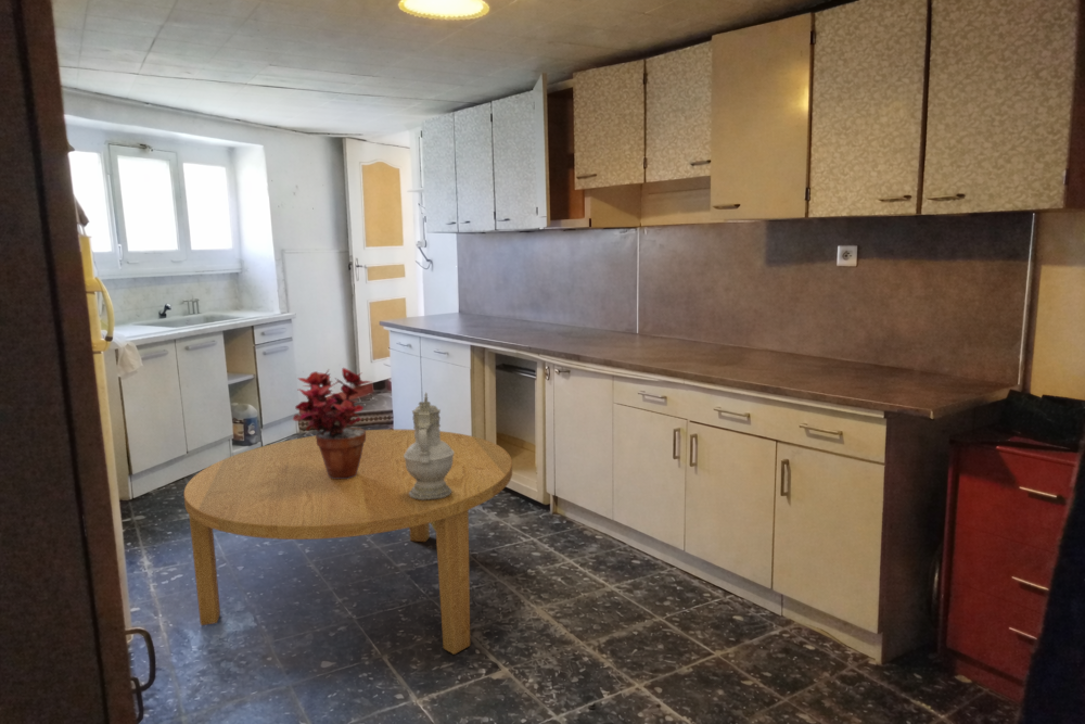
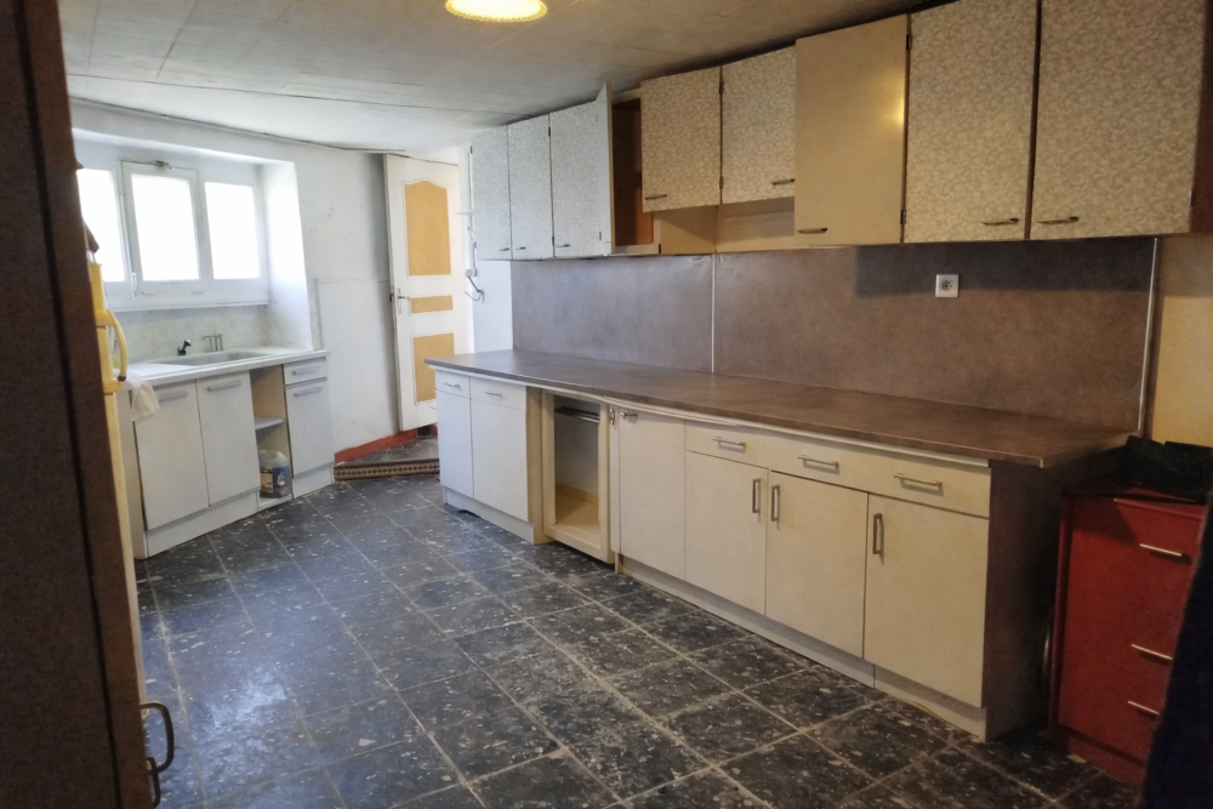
- pitcher (427, 443)
- dining table (361, 532)
- potted plant (334, 424)
